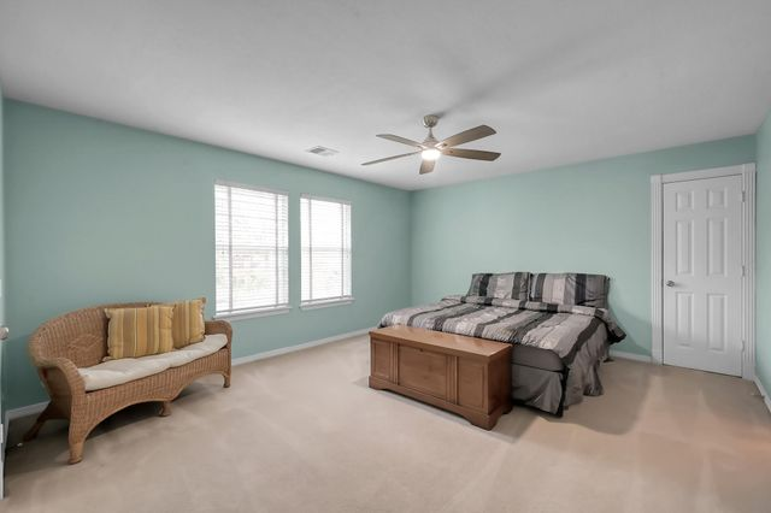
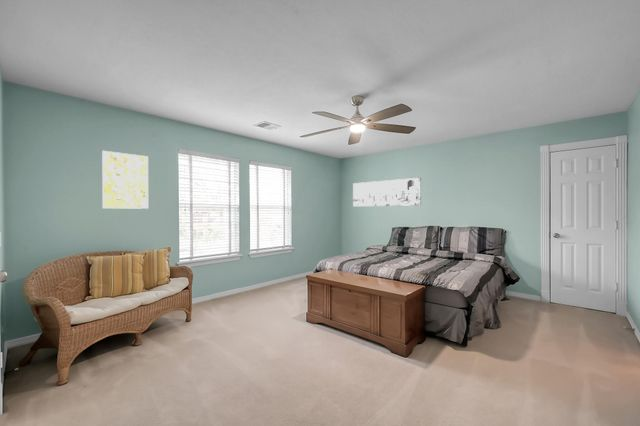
+ wall art (384, 193)
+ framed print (126, 181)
